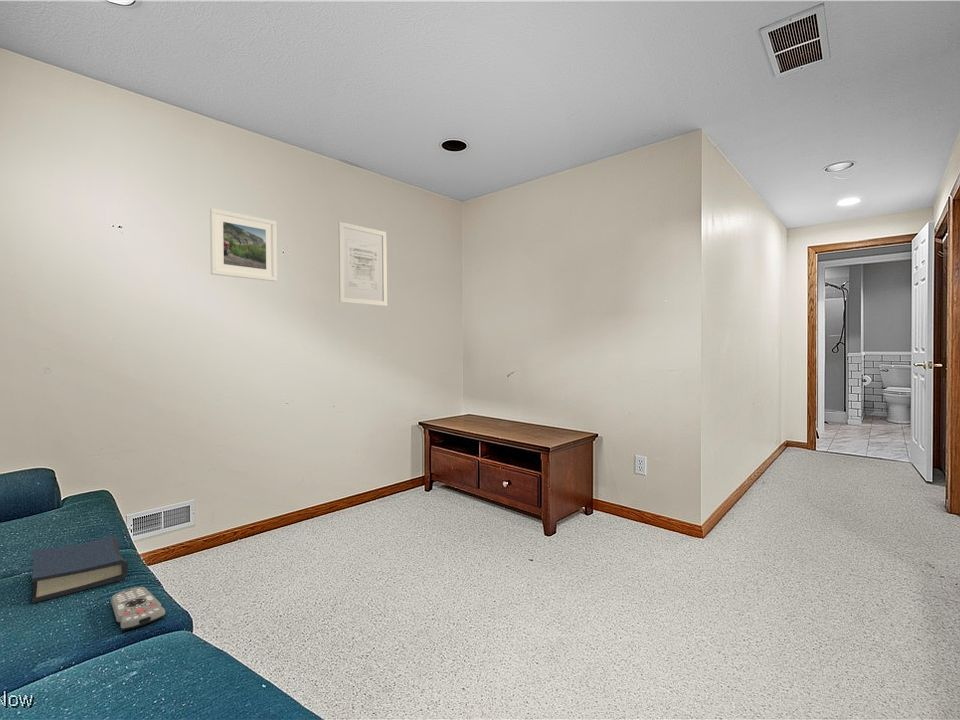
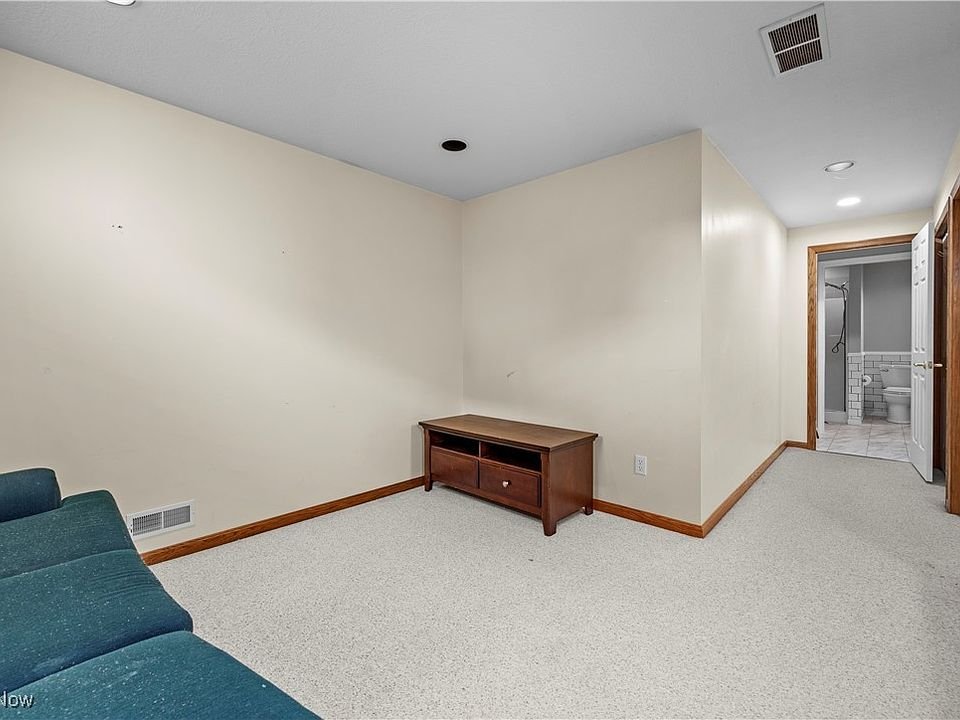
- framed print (244, 246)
- remote control (135, 606)
- wall art (363, 265)
- hardback book (79, 563)
